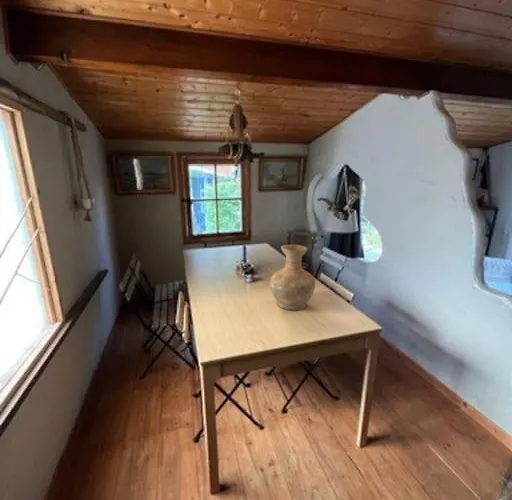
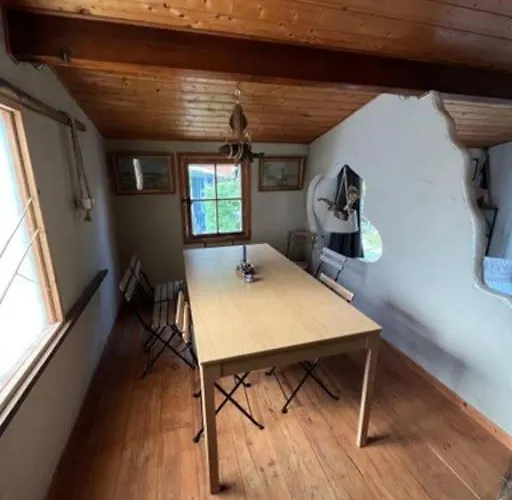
- vase (292, 276)
